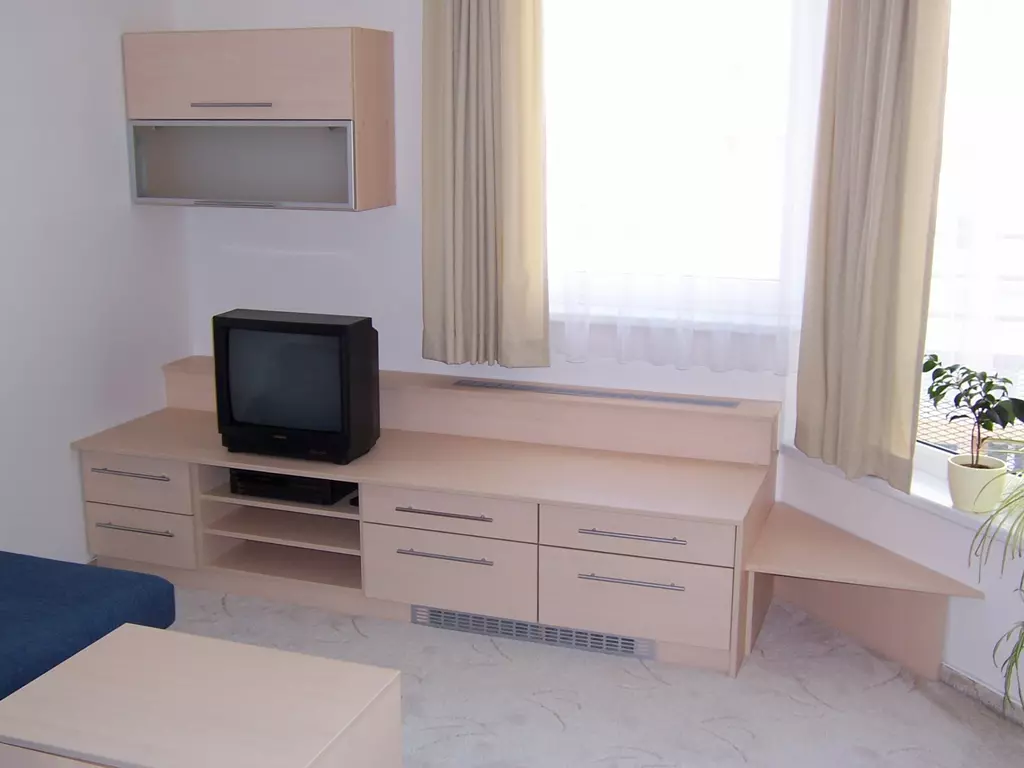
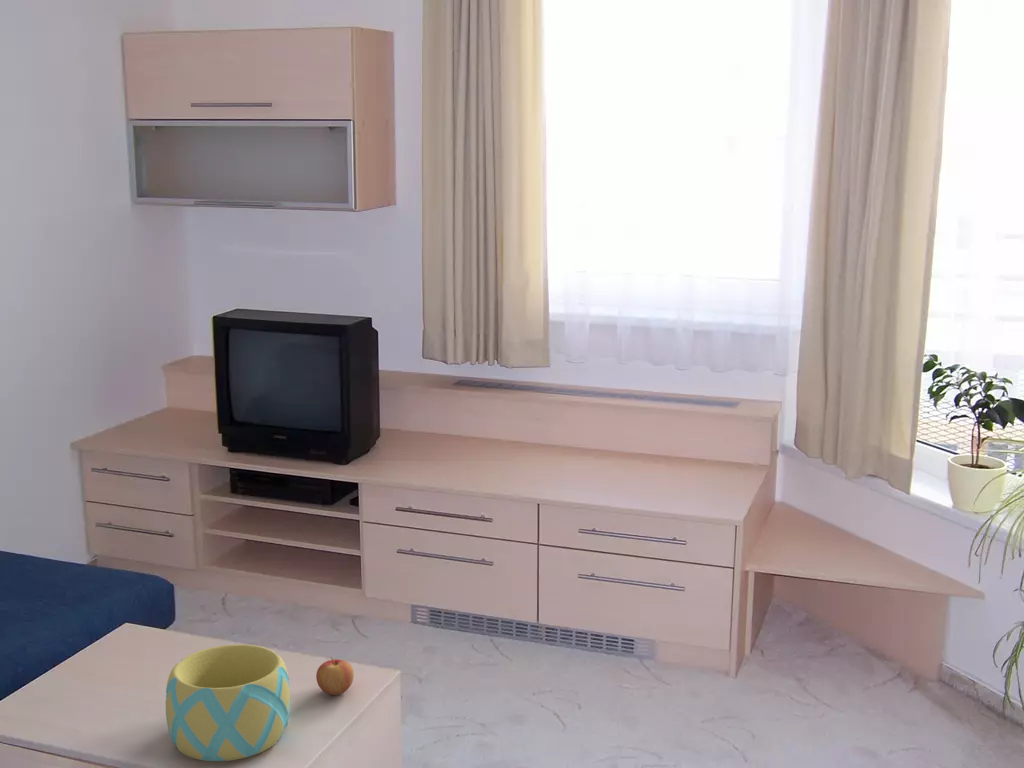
+ bowl (229, 700)
+ apple (335, 674)
